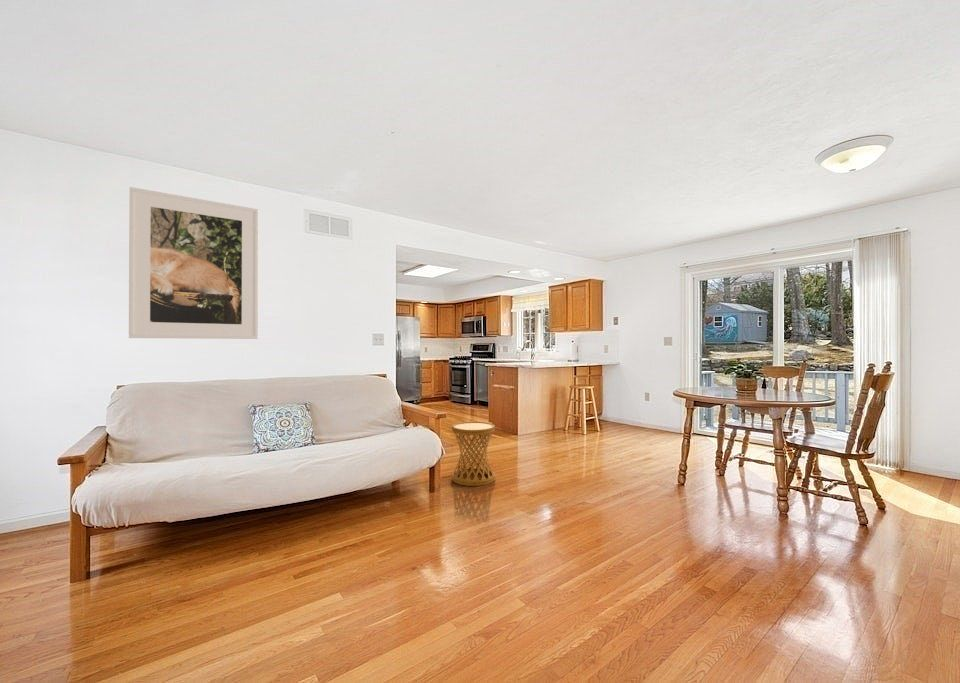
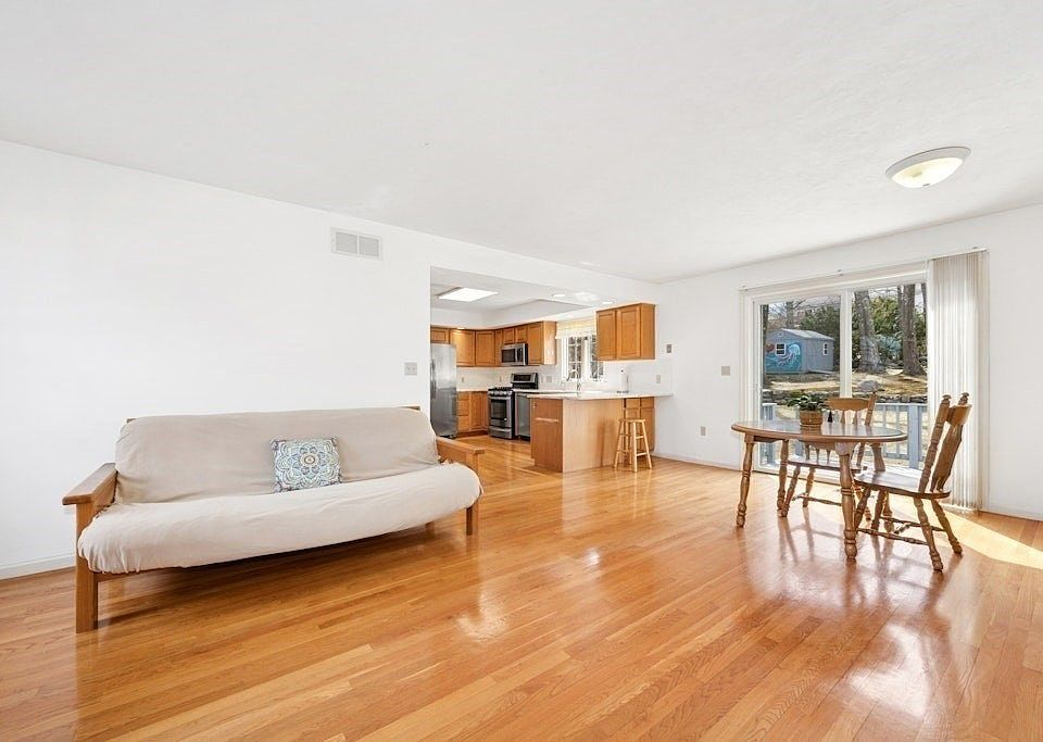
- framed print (198, 268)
- side table (473, 452)
